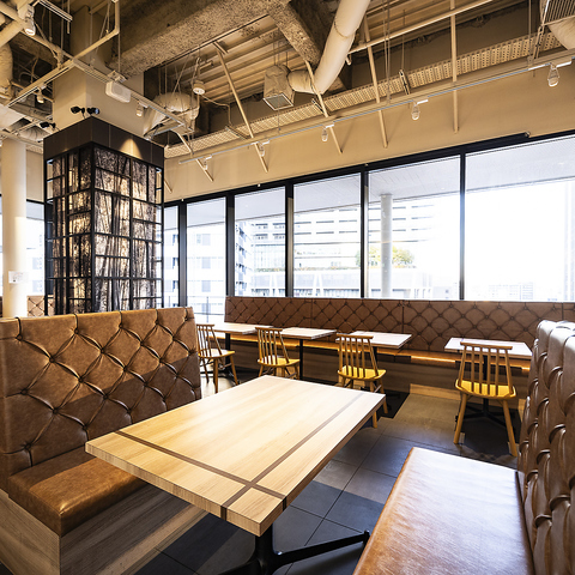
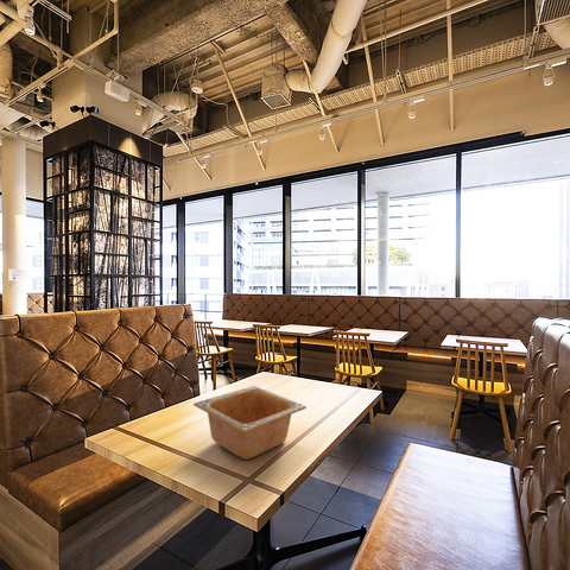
+ serving bowl (249, 422)
